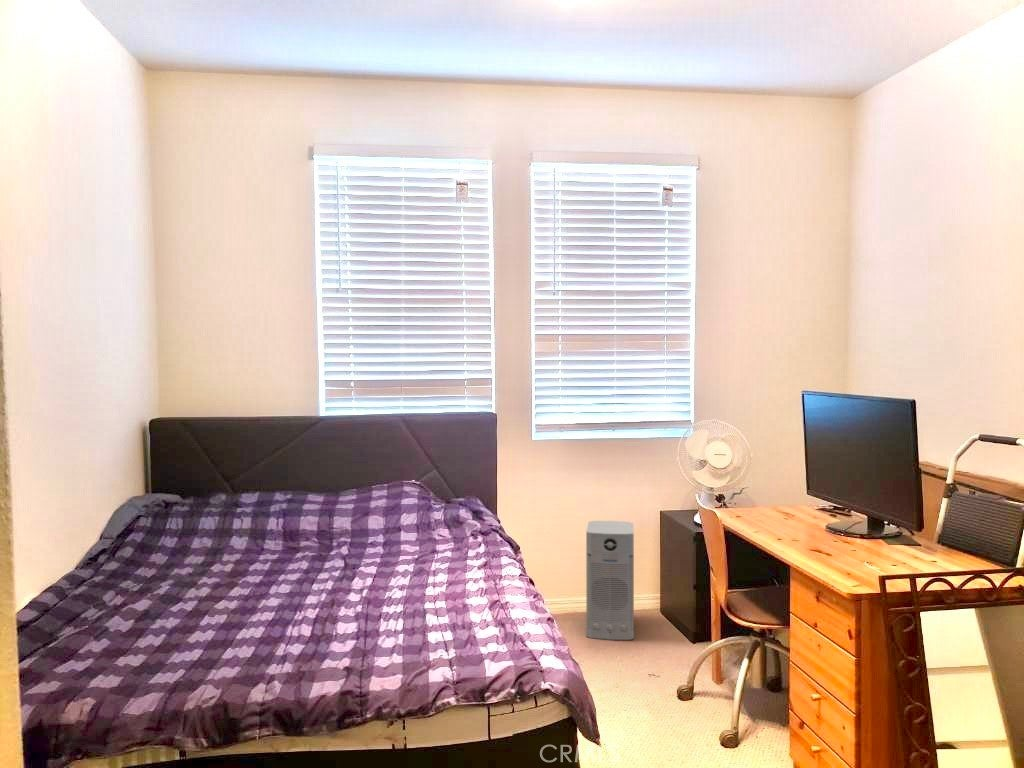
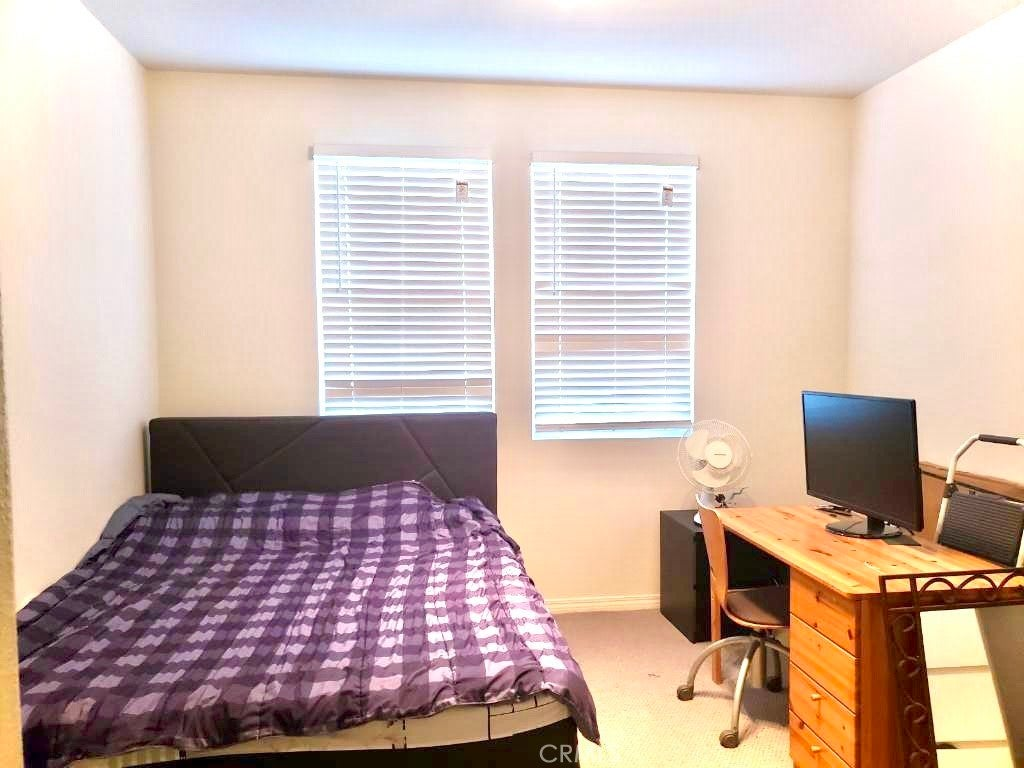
- air purifier (610, 577)
